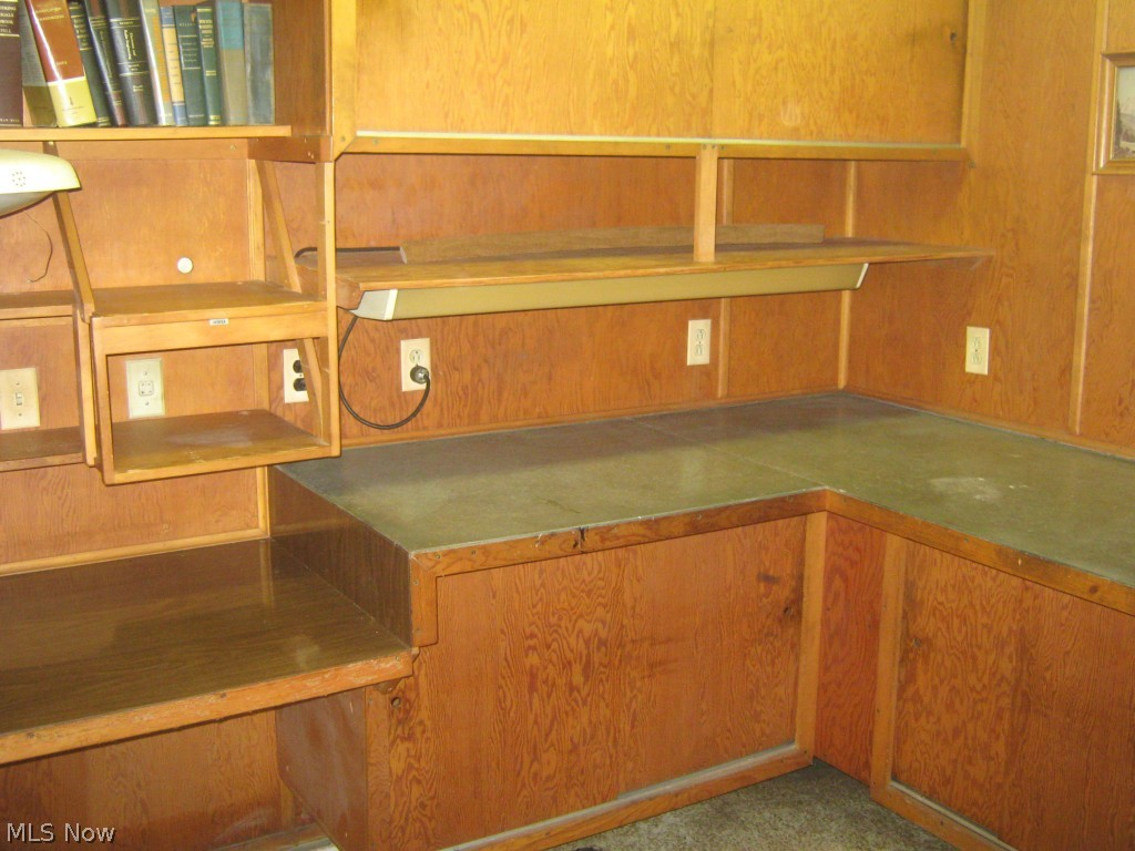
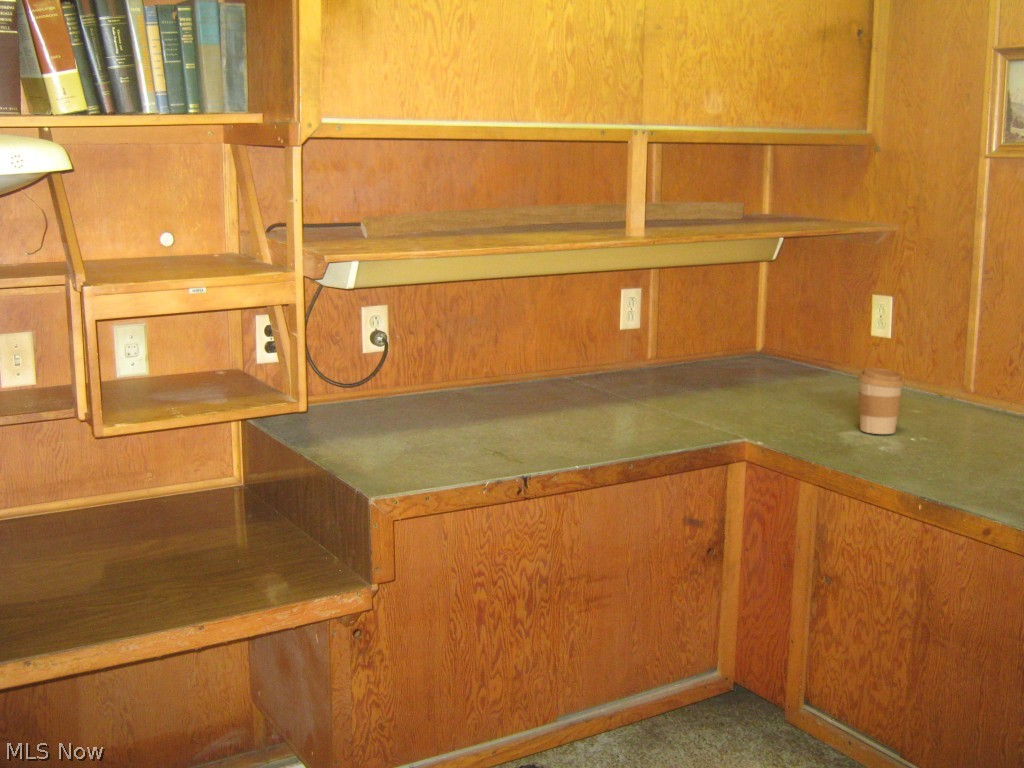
+ coffee cup (879, 400)
